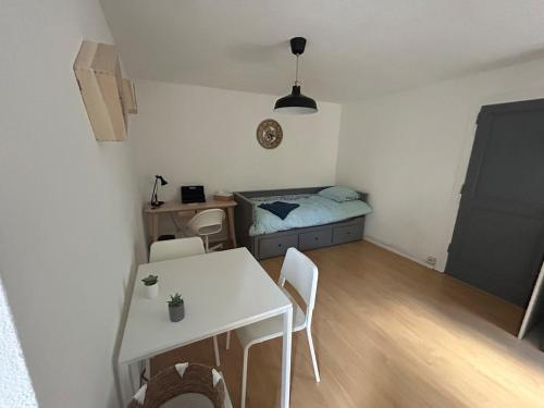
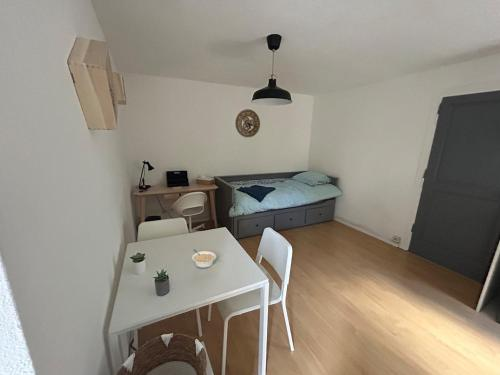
+ legume (203, 259)
